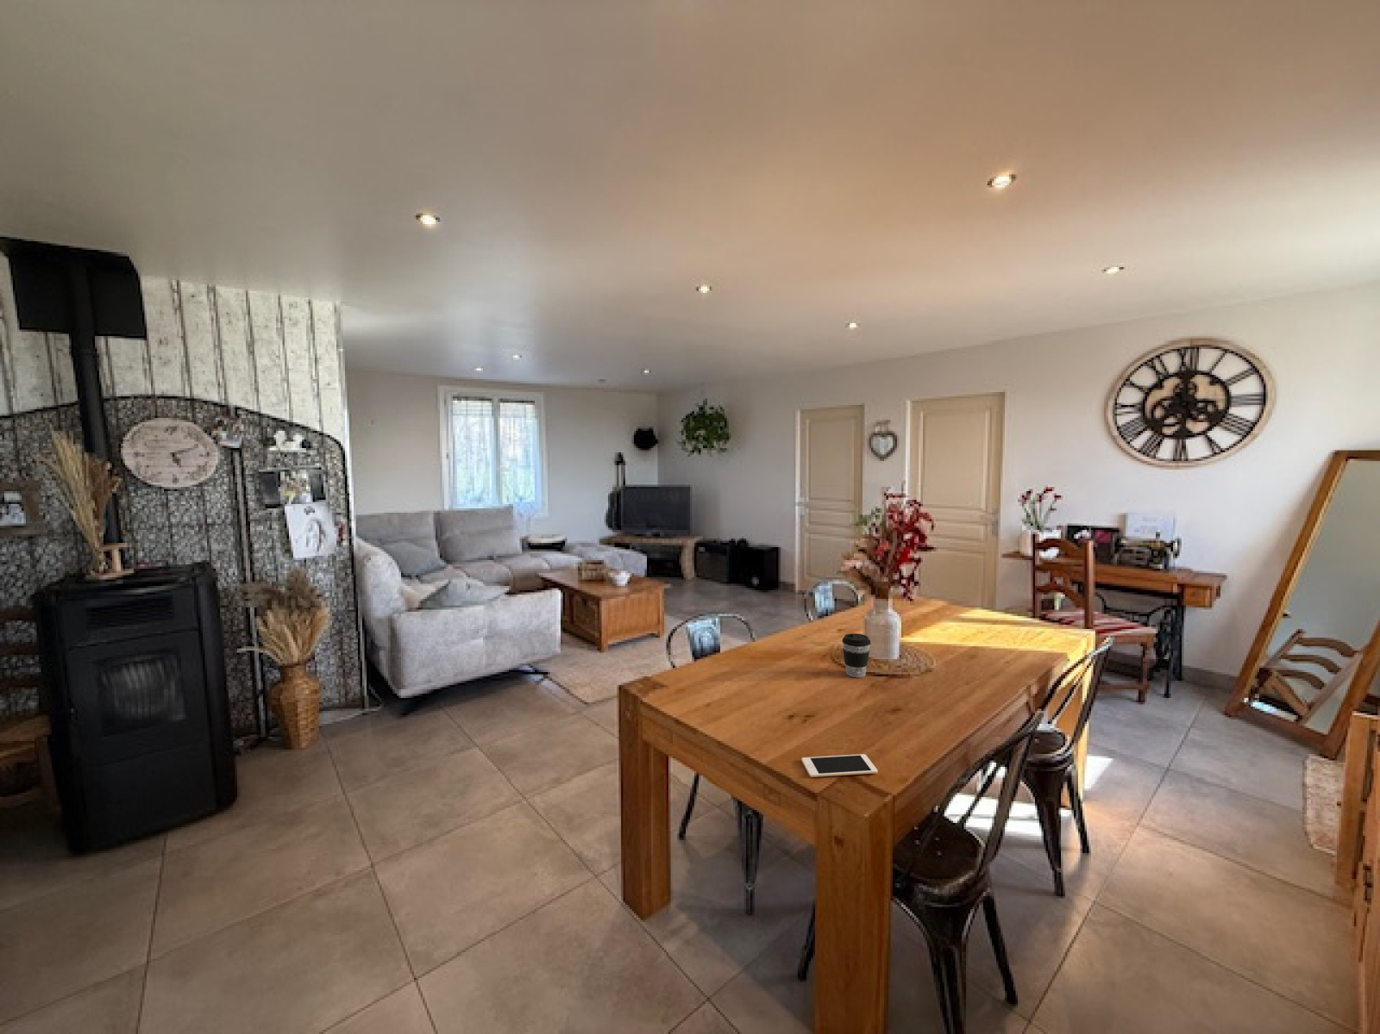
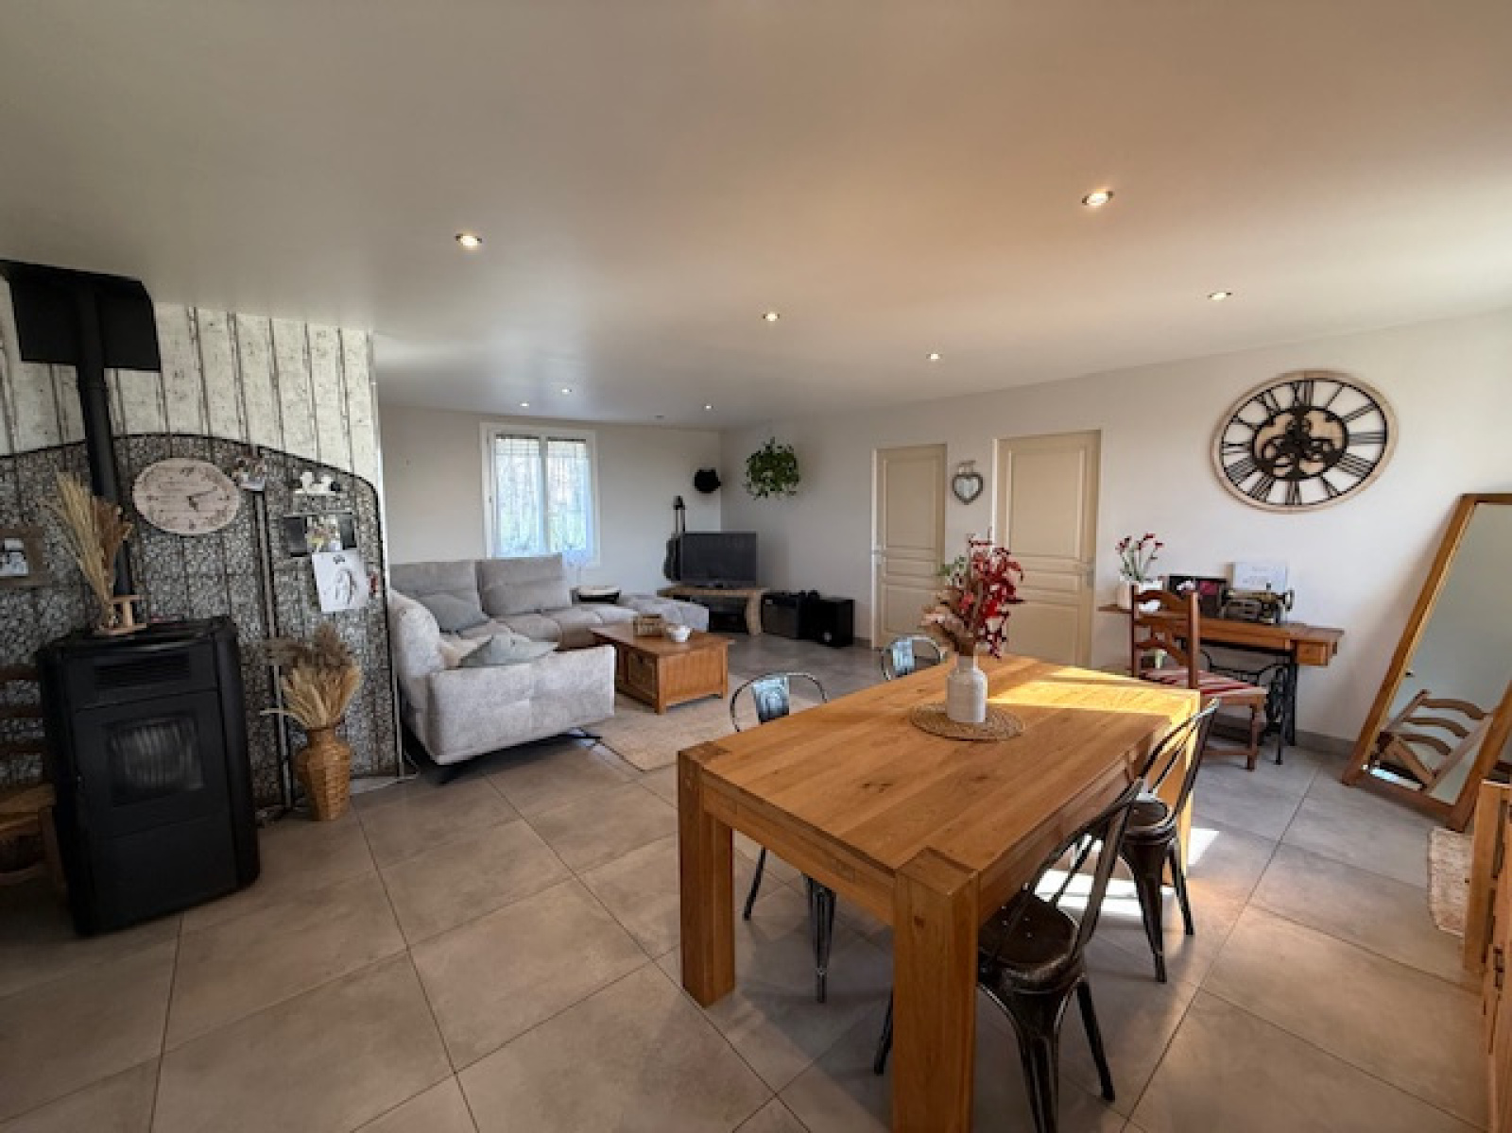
- coffee cup (855, 655)
- cell phone (839, 765)
